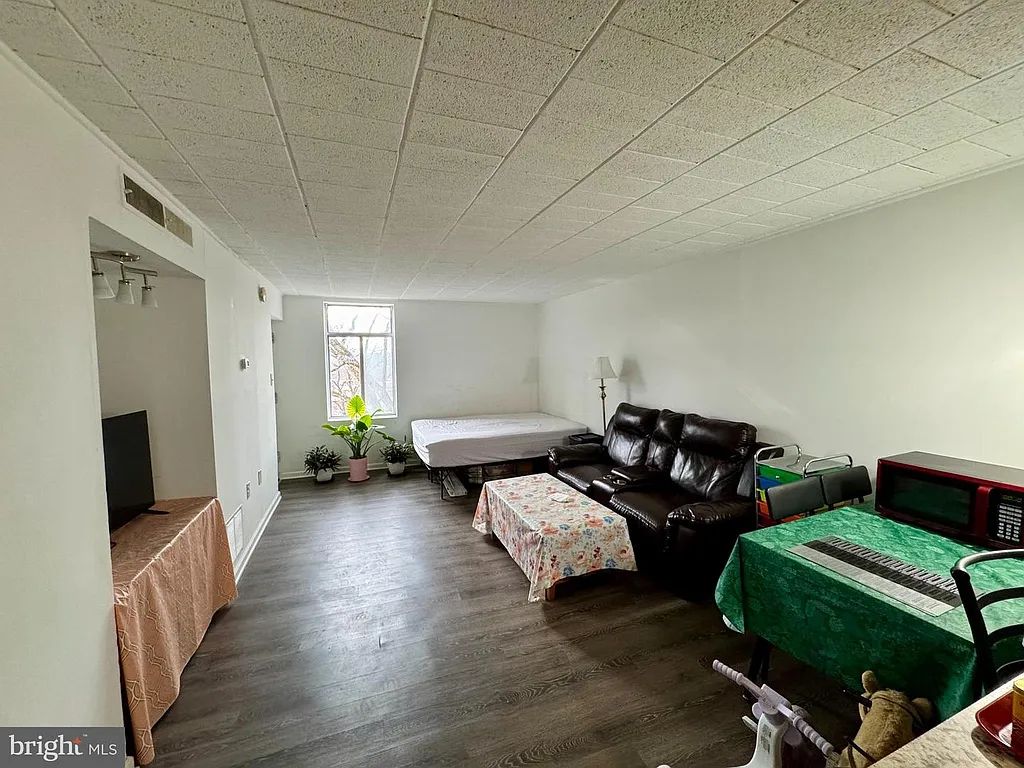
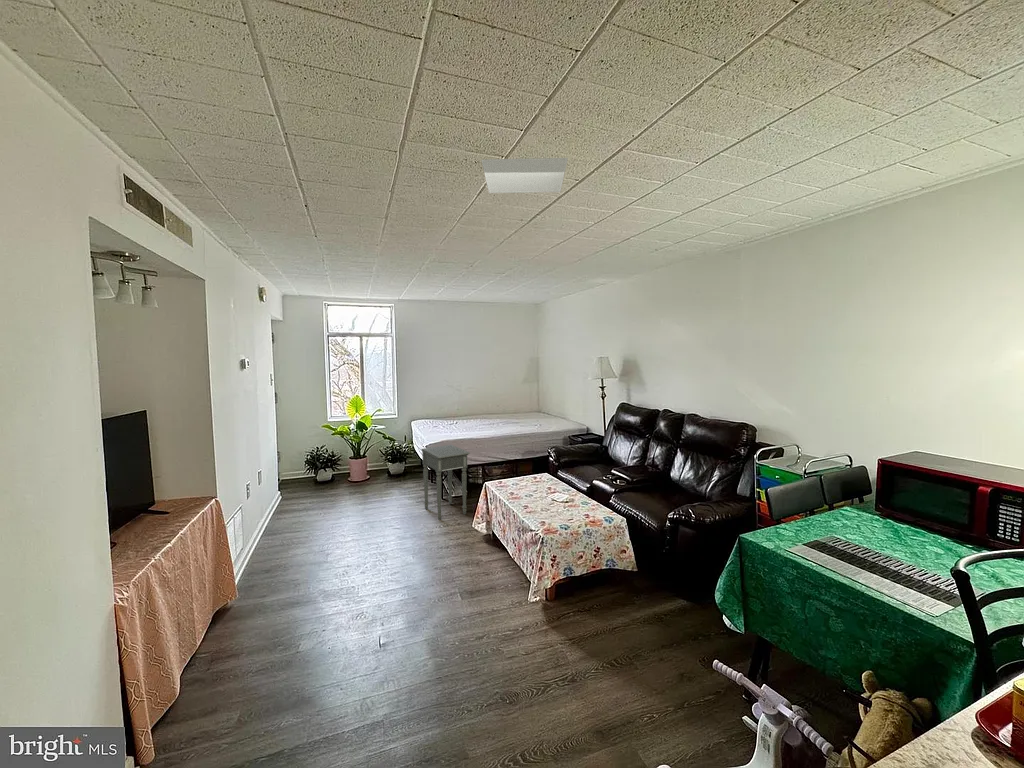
+ ceiling light (524, 173)
+ side table (448, 481)
